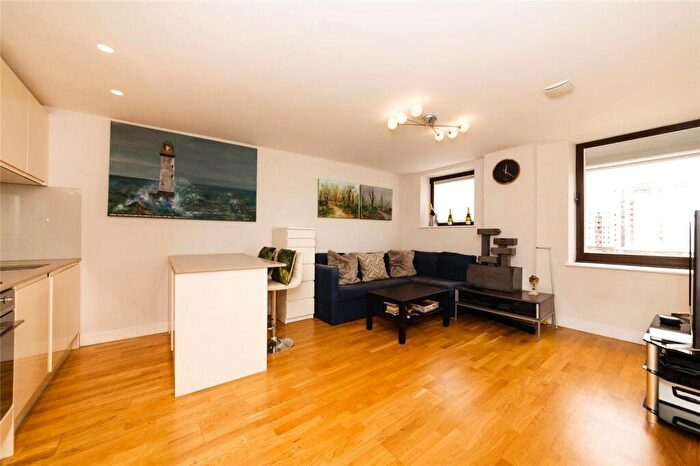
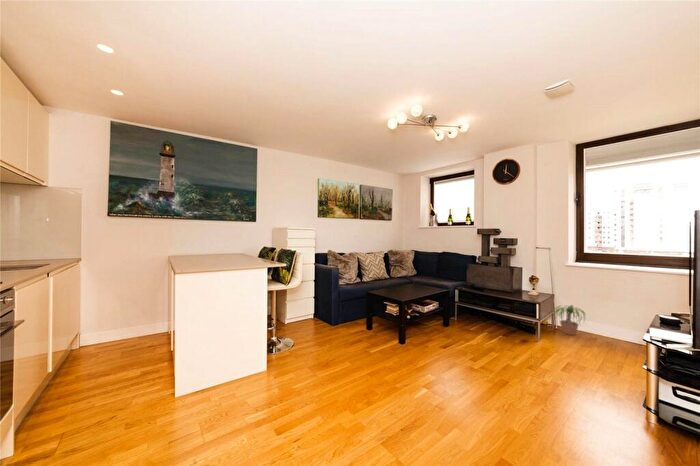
+ potted plant (573, 319)
